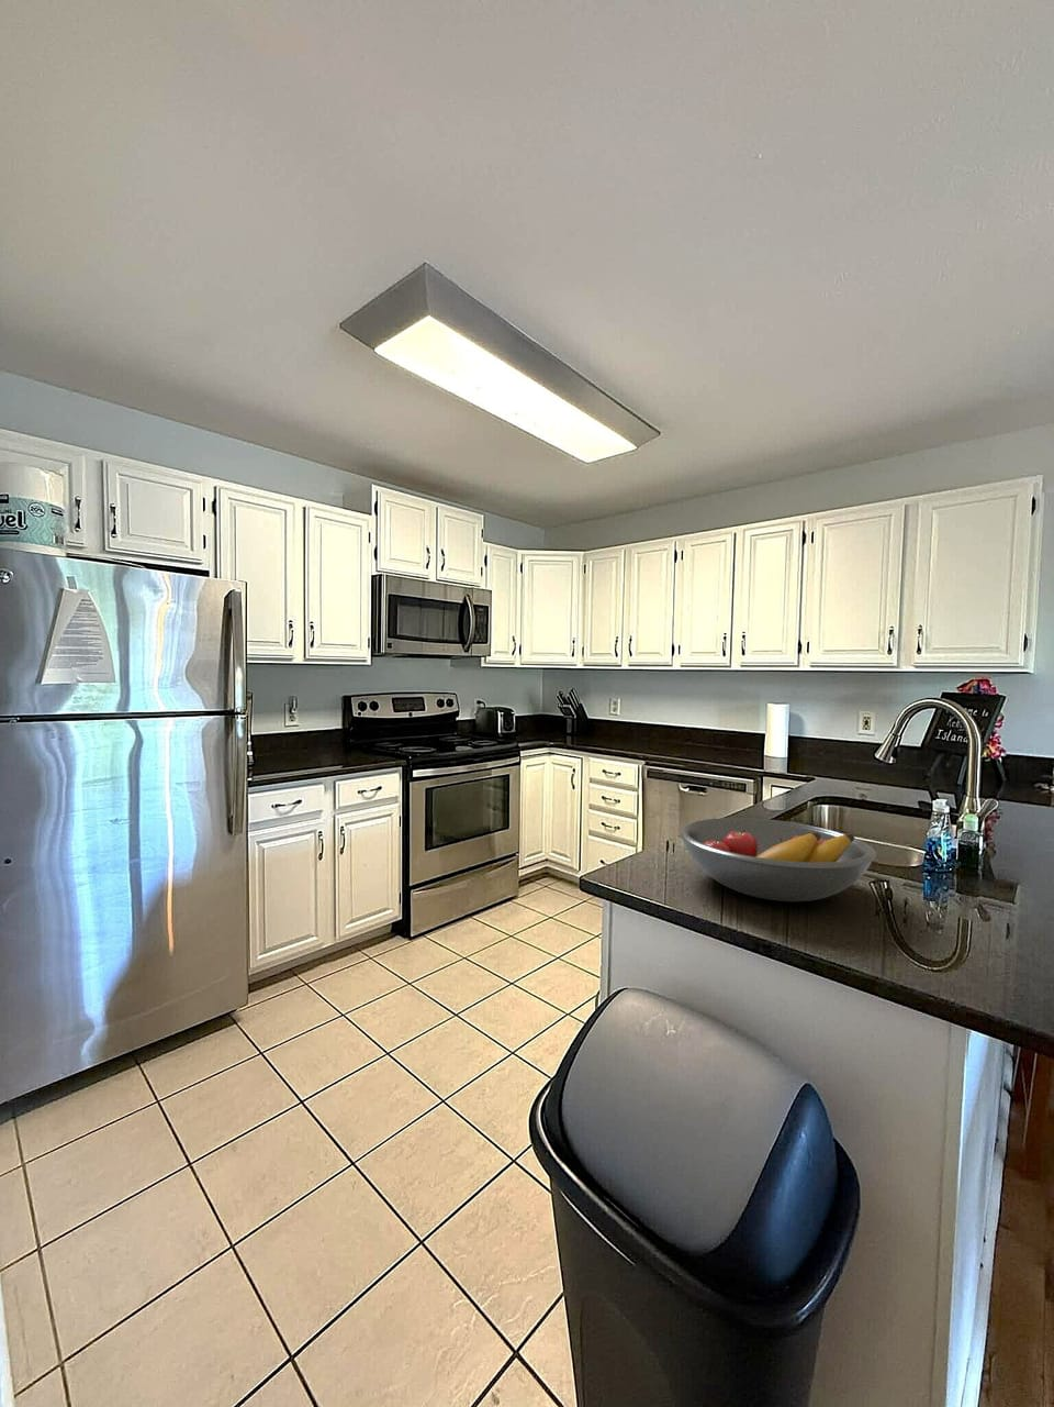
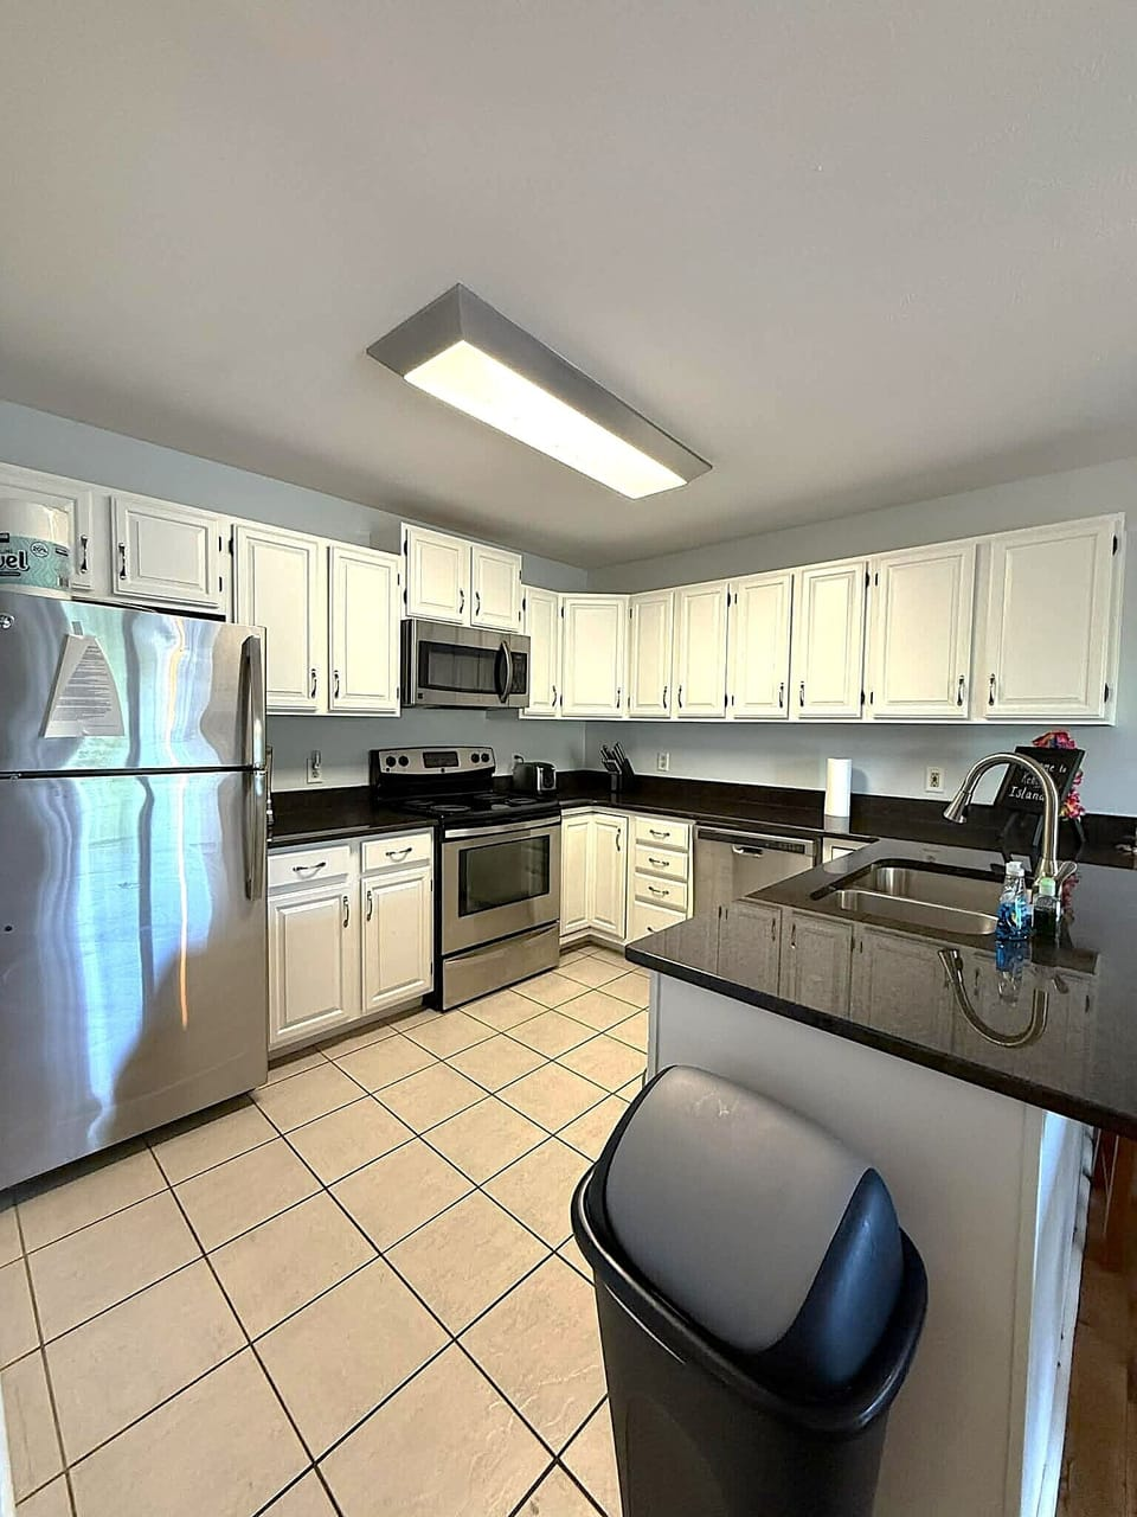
- fruit bowl (771, 856)
